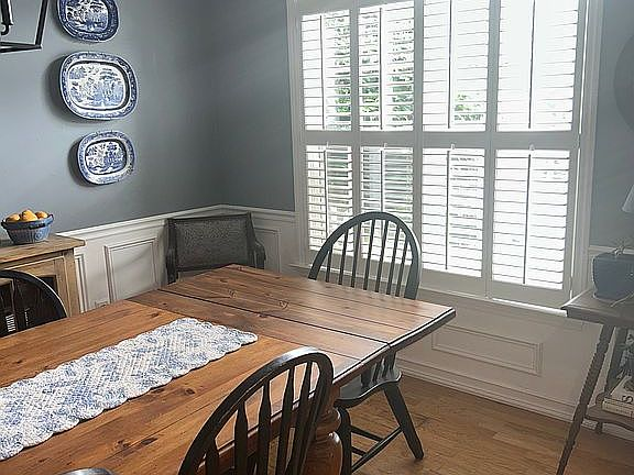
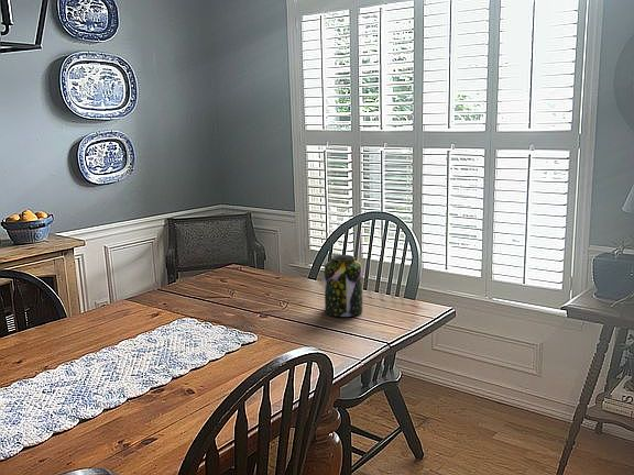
+ jar (343, 284)
